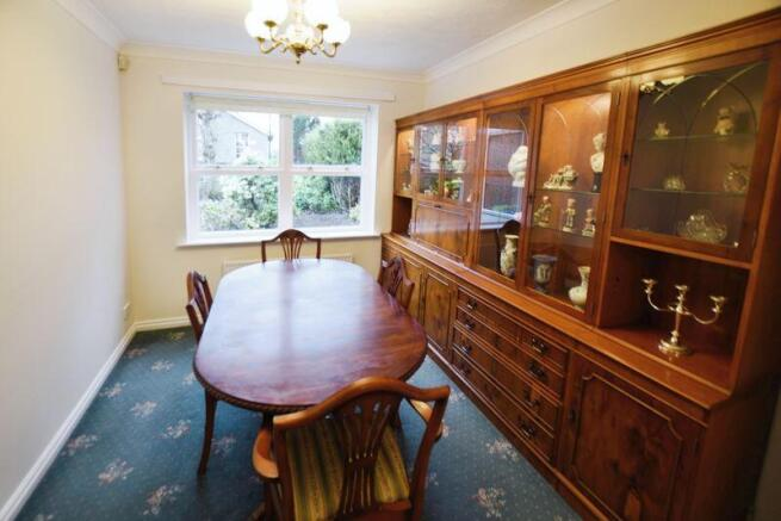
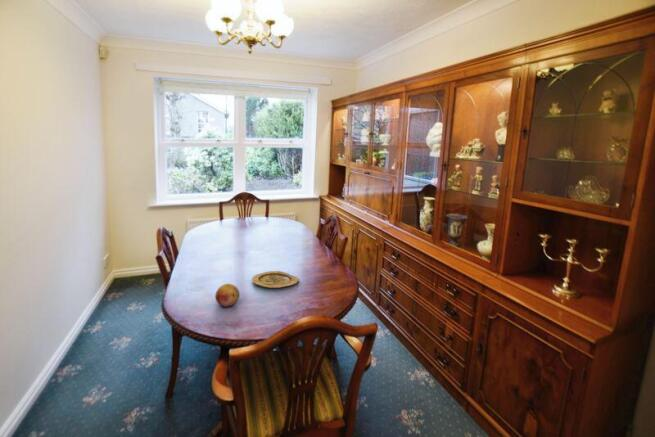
+ fruit (227, 294)
+ plate (275, 279)
